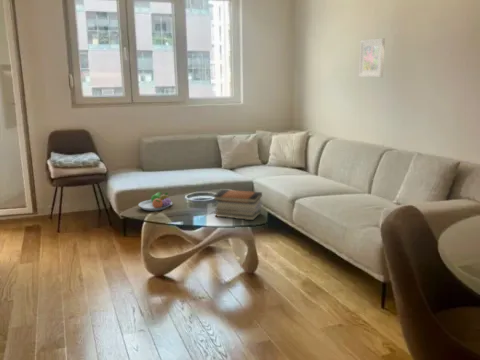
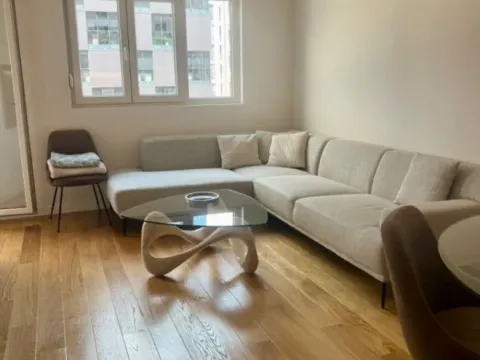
- fruit bowl (156, 200)
- book stack (238, 204)
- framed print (371, 58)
